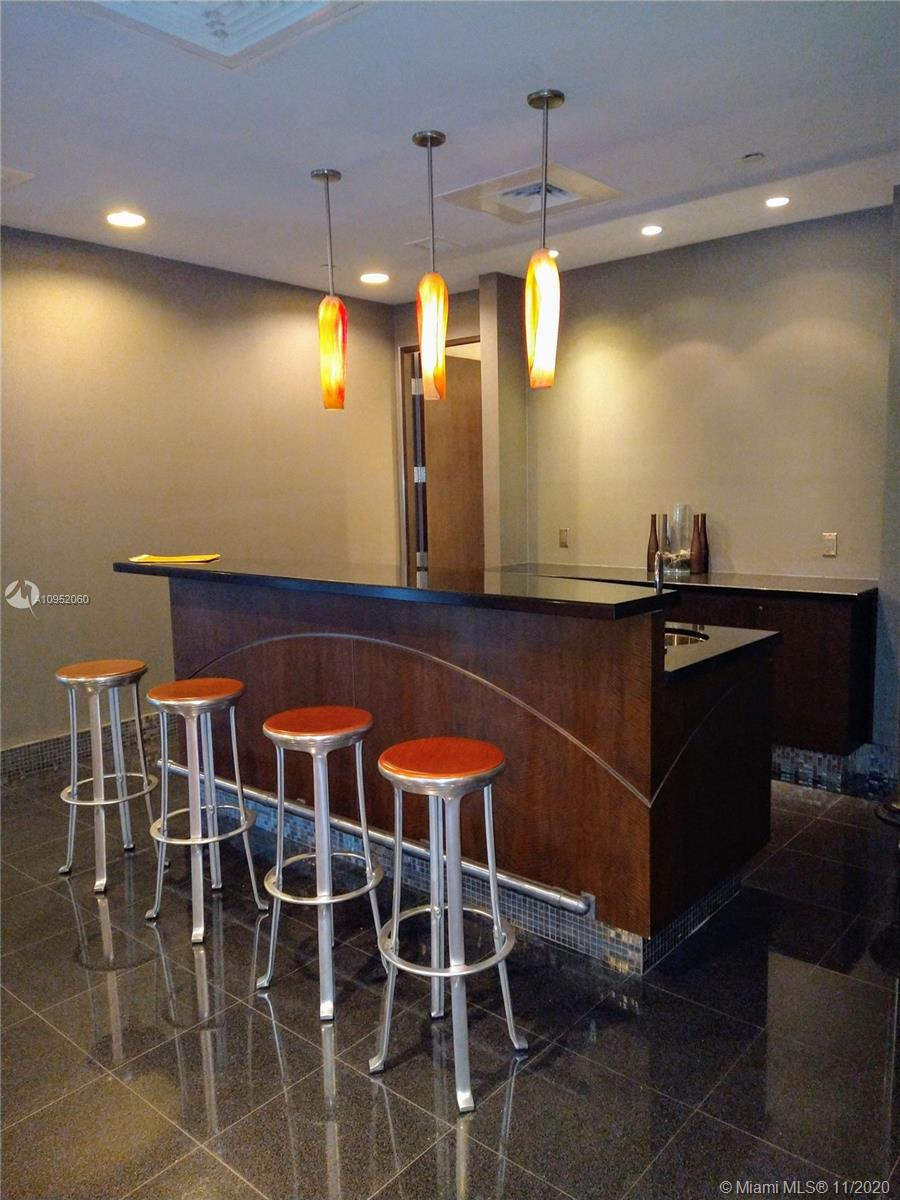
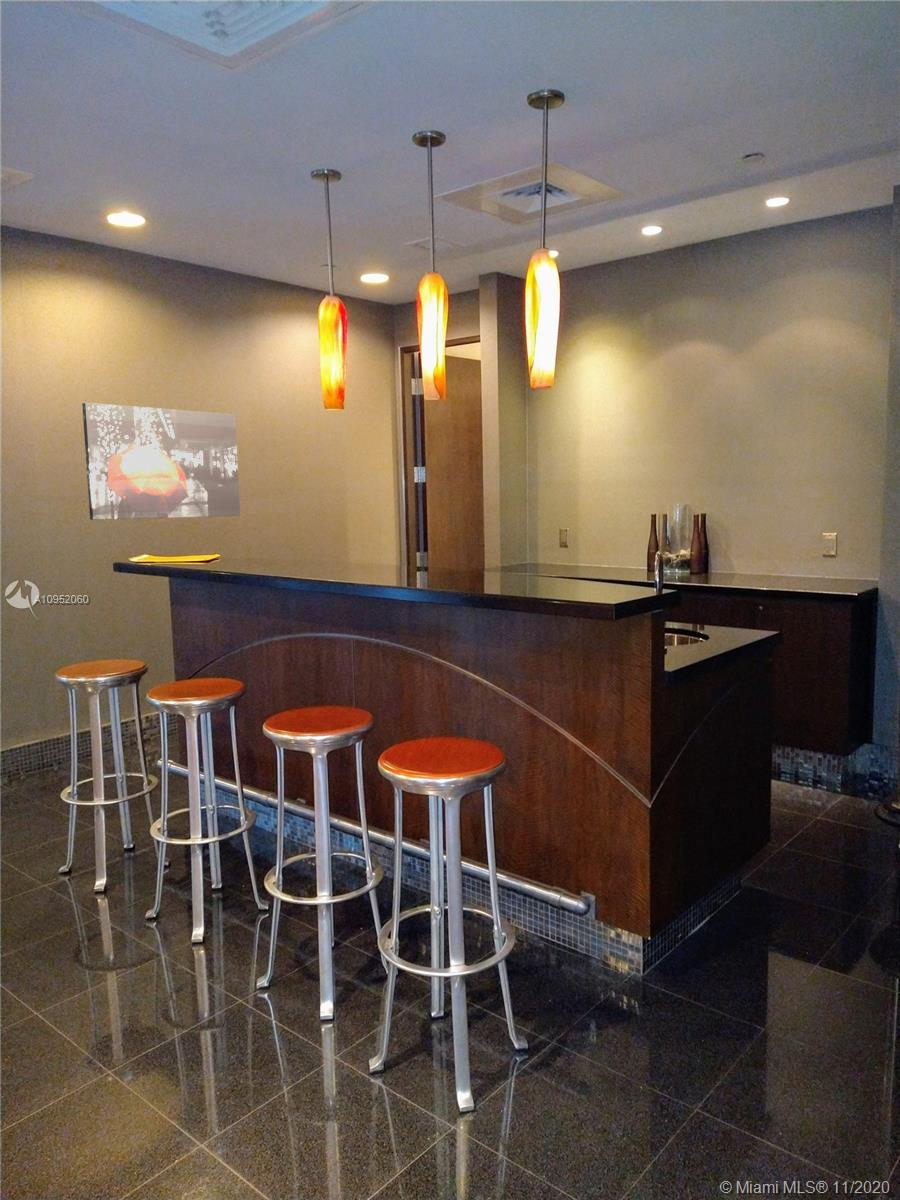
+ wall art (167, 463)
